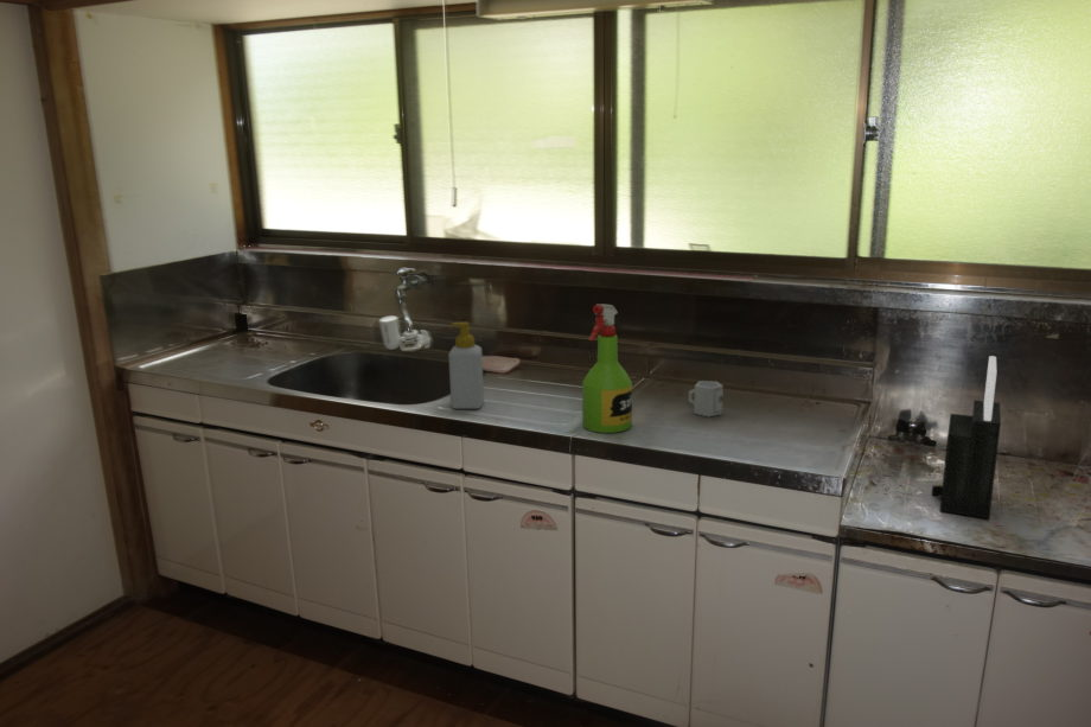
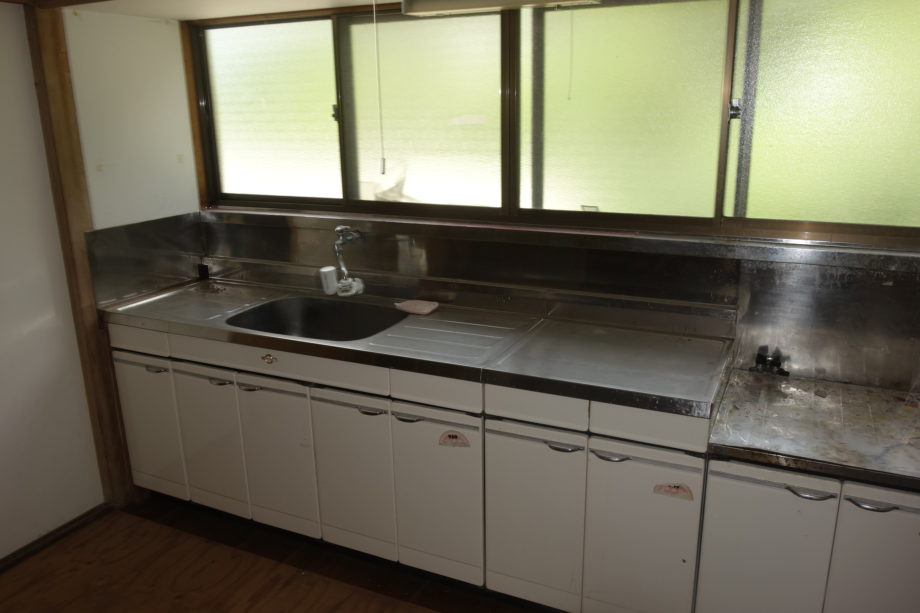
- spray bottle (604, 365)
- soap bottle (465, 364)
- knife block (966, 432)
- cup (704, 397)
